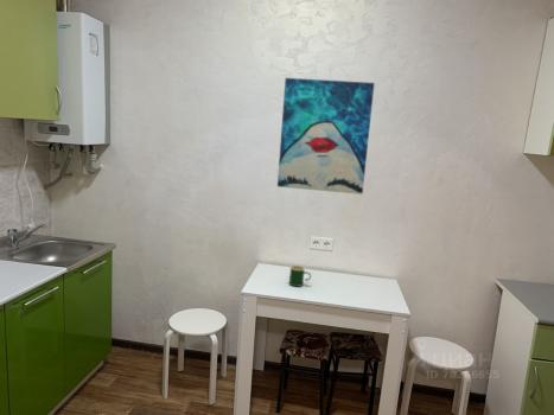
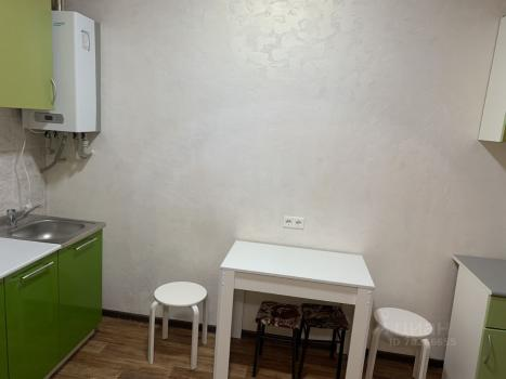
- mug (300, 276)
- wall art (324, 136)
